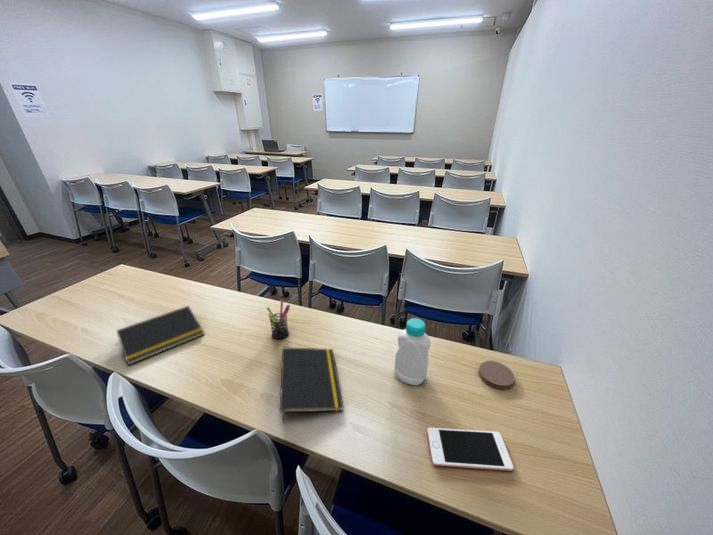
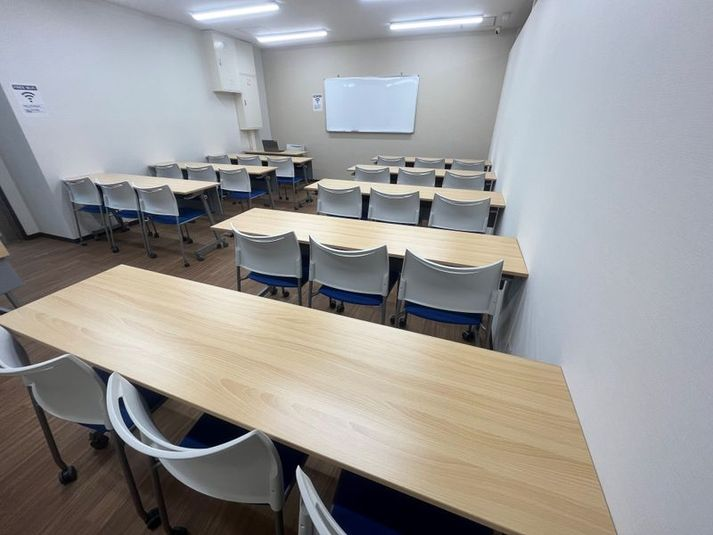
- notepad (310, 376)
- coaster (496, 374)
- cell phone (467, 448)
- pen holder (277, 319)
- bottle (412, 350)
- notepad (161, 332)
